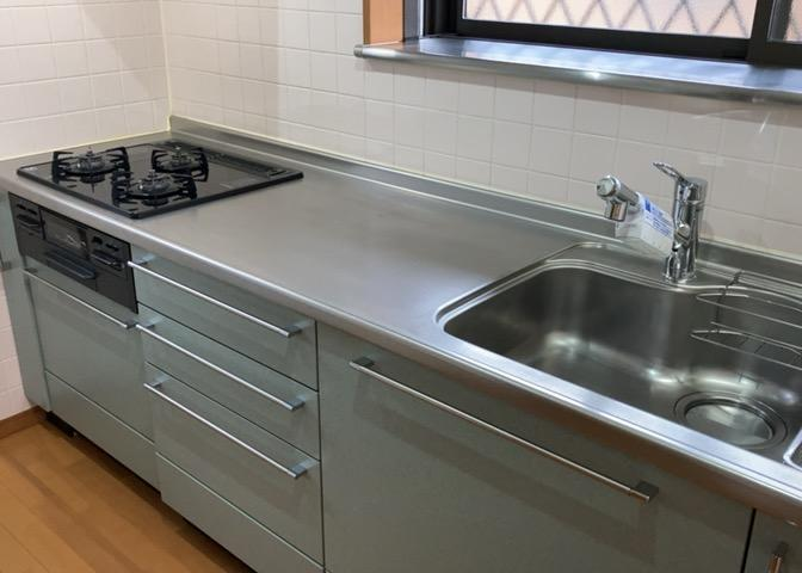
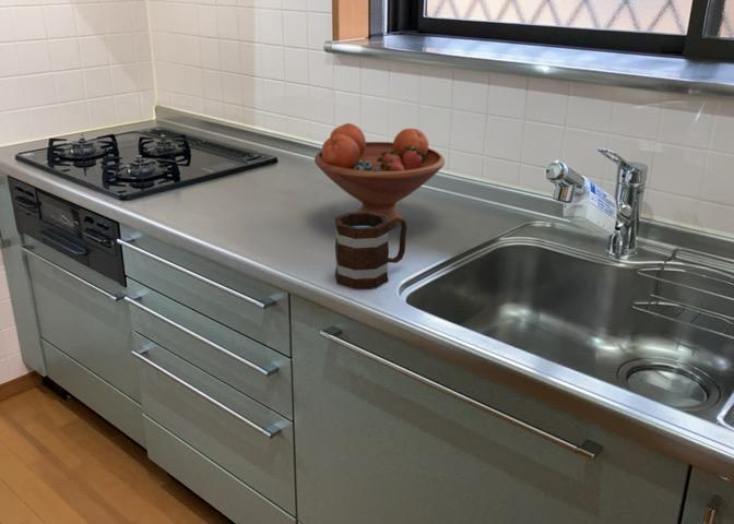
+ fruit bowl (379, 177)
+ mug (371, 247)
